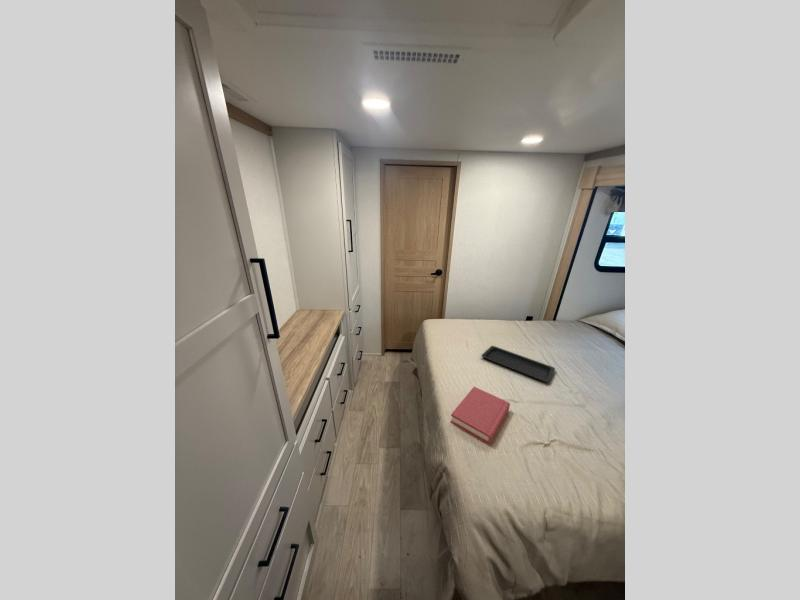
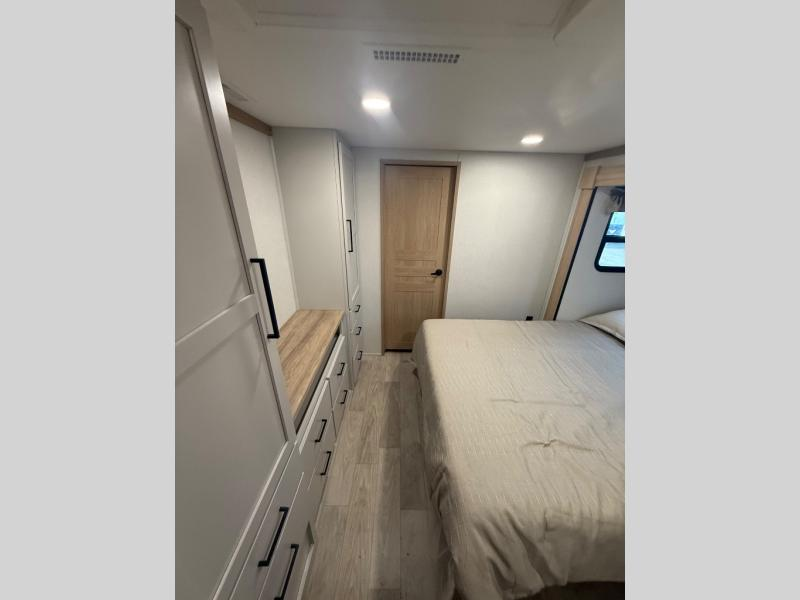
- serving tray (516, 363)
- hardback book (480, 412)
